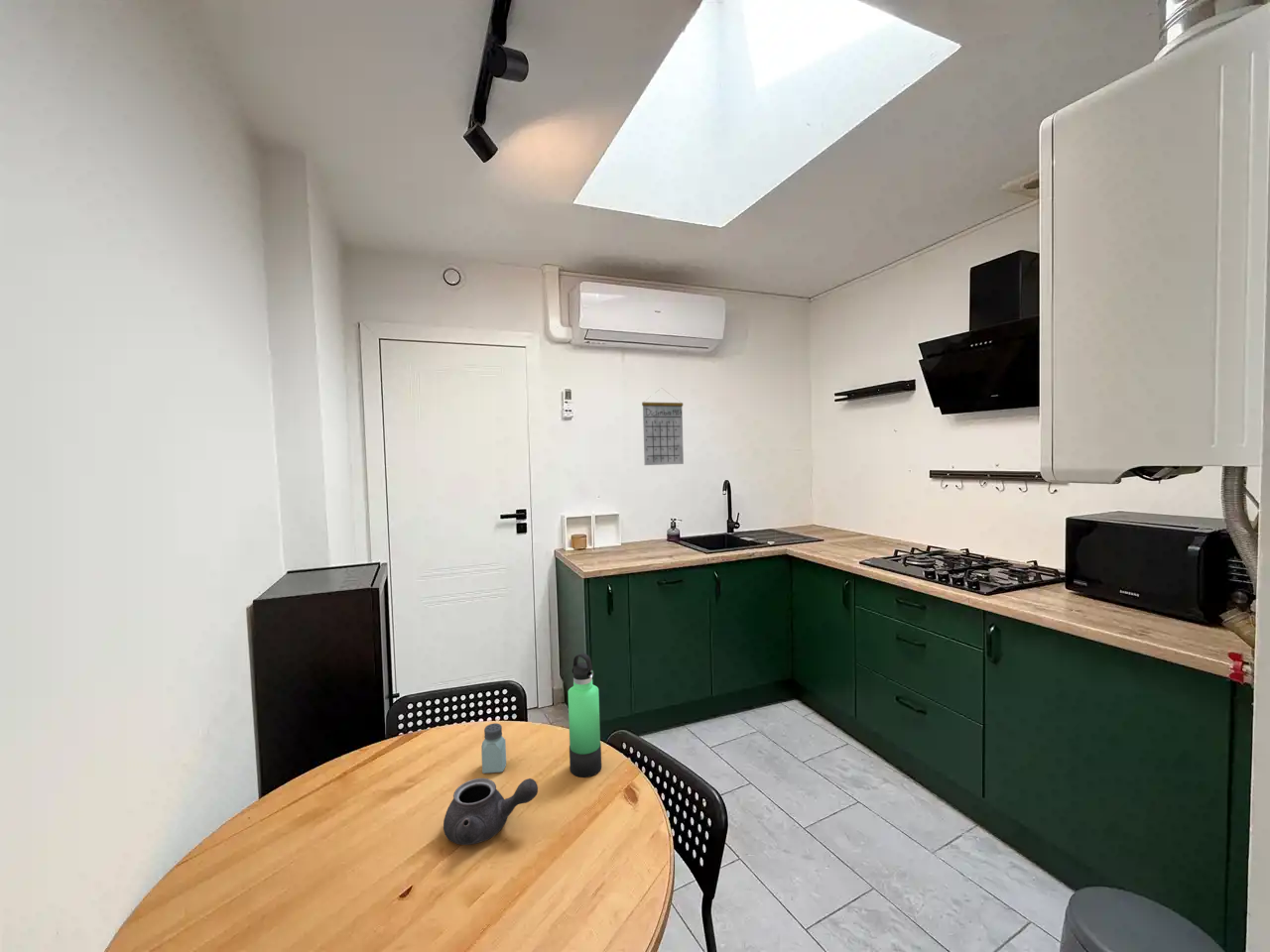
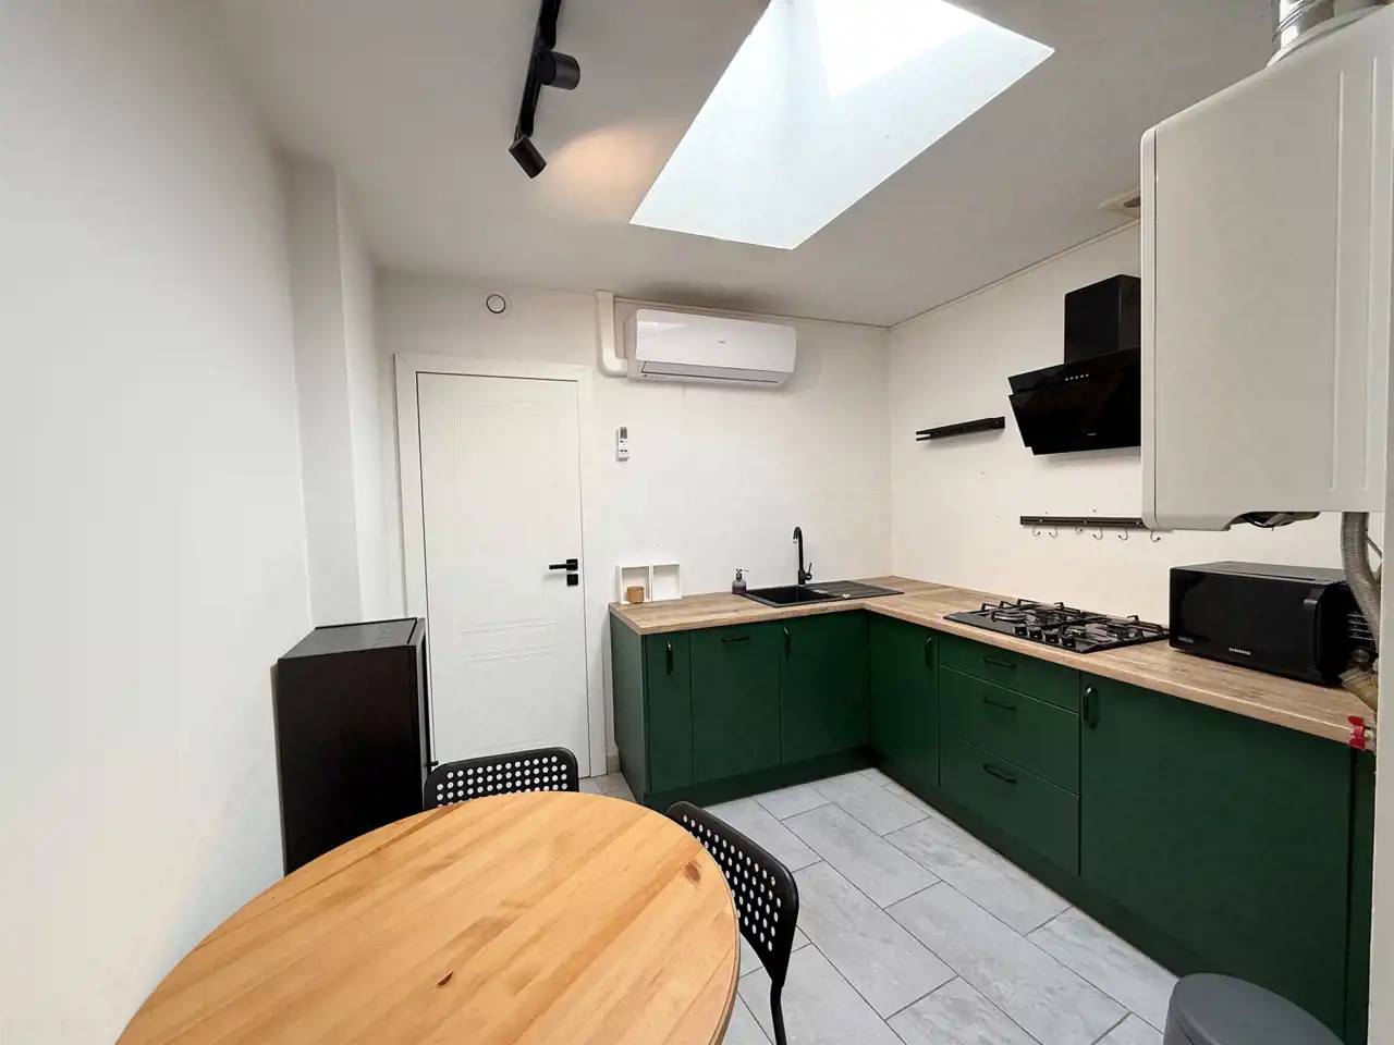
- saltshaker (493, 747)
- thermos bottle (583, 711)
- calendar (663, 425)
- teapot (490, 806)
